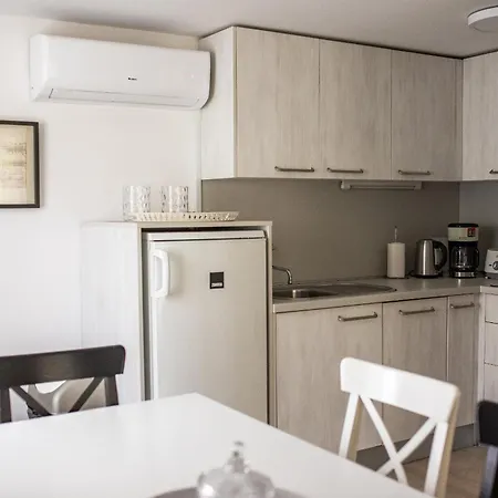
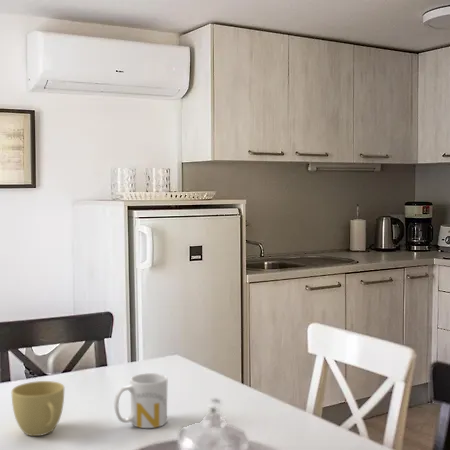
+ cup (41, 411)
+ mug (144, 401)
